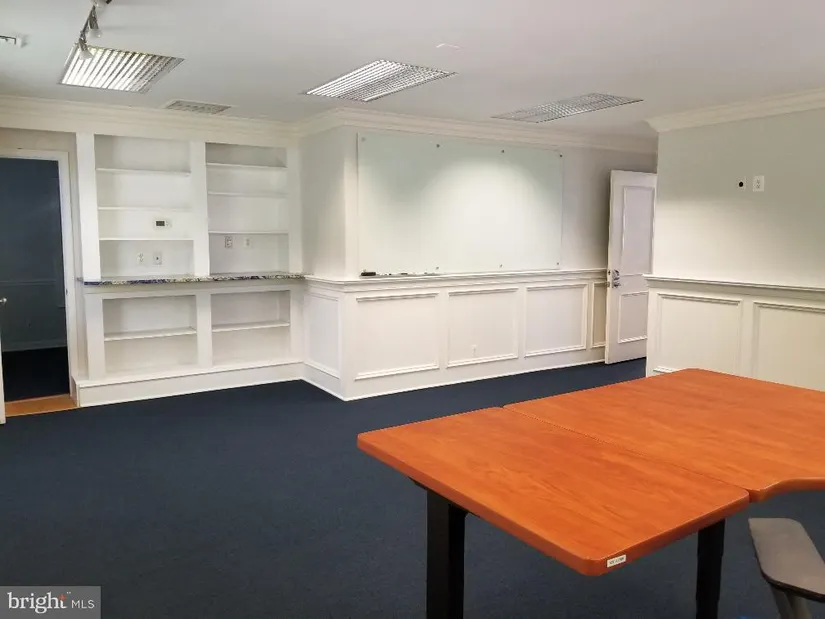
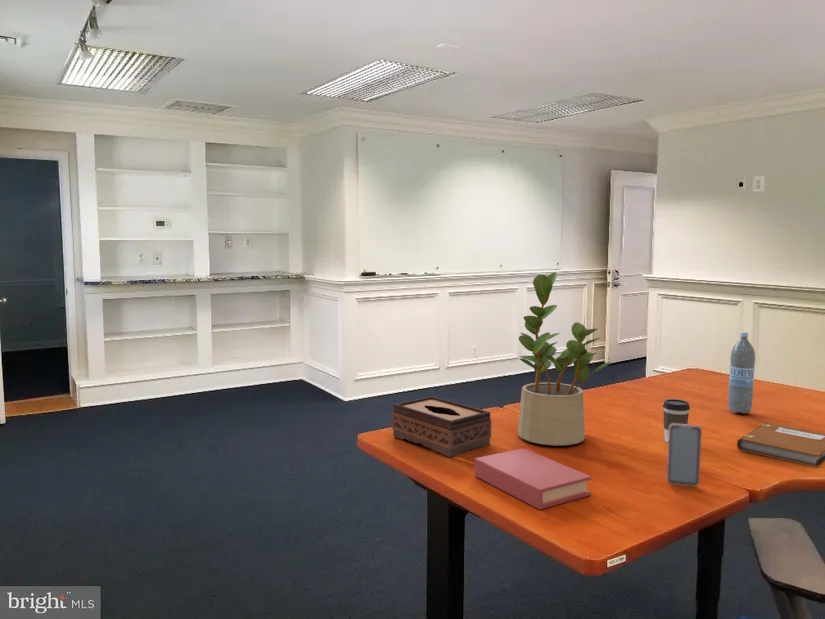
+ book (530, 476)
+ water bottle (741, 373)
+ notebook (789, 442)
+ coffee cup (675, 421)
+ smartphone (684, 454)
+ potted plant (563, 357)
+ tissue box (440, 424)
